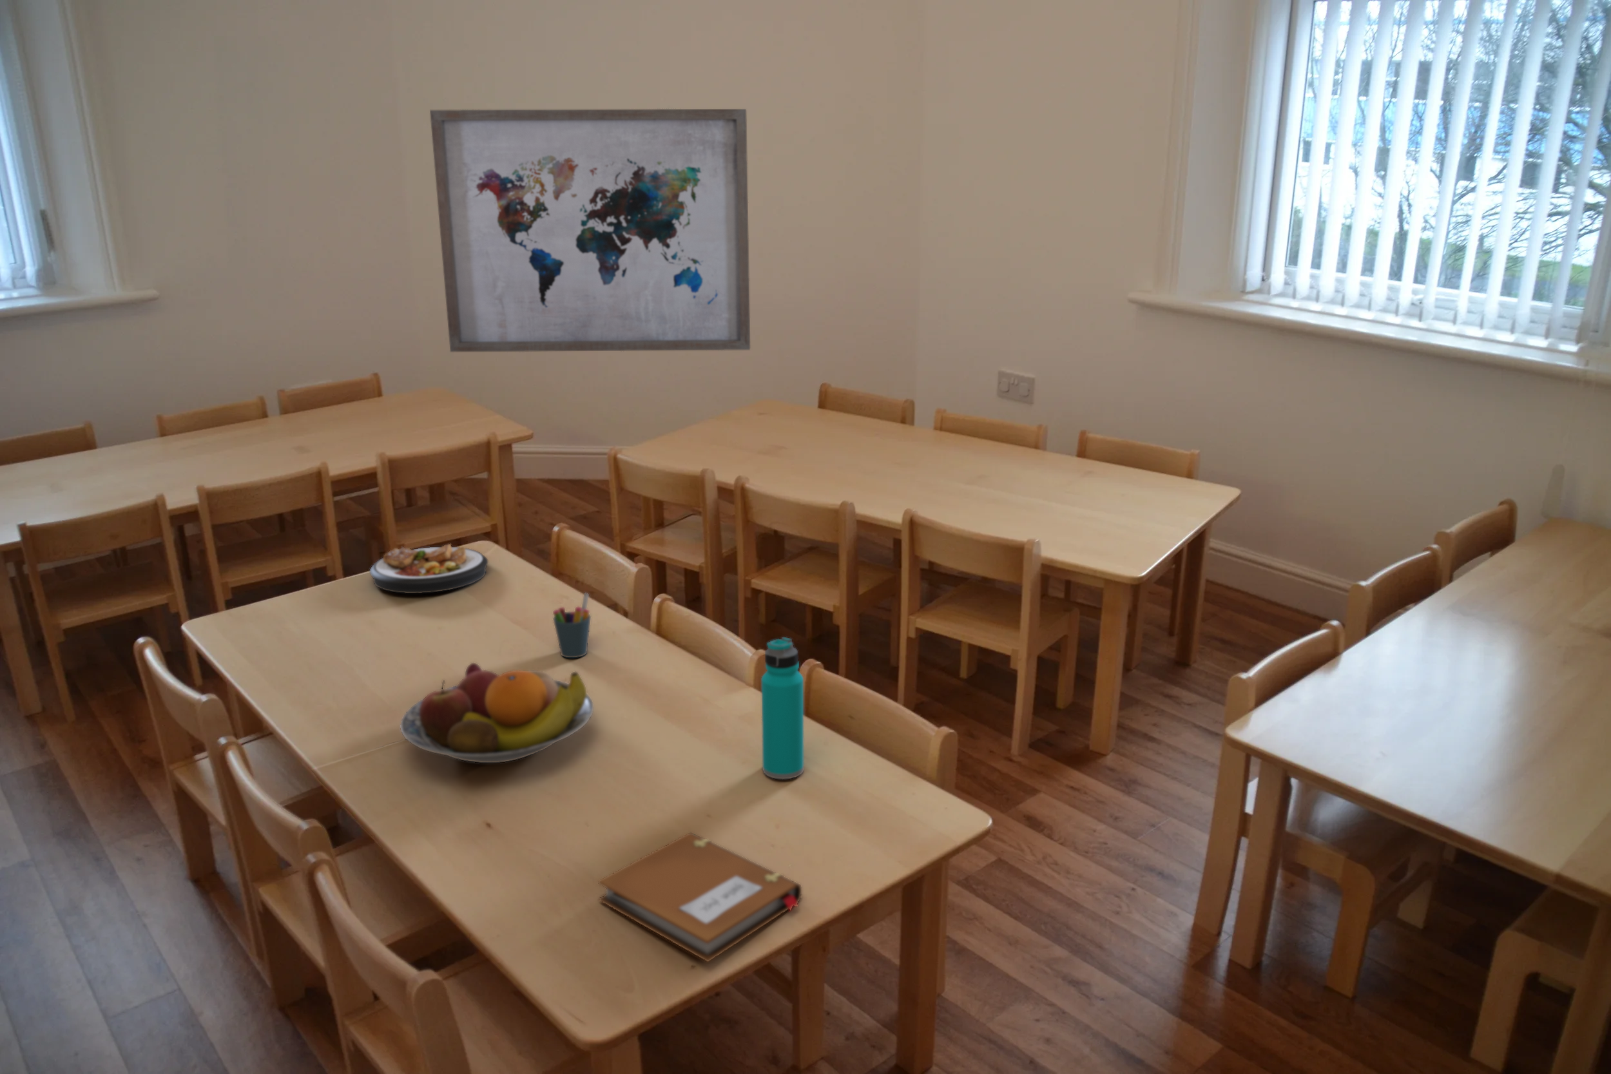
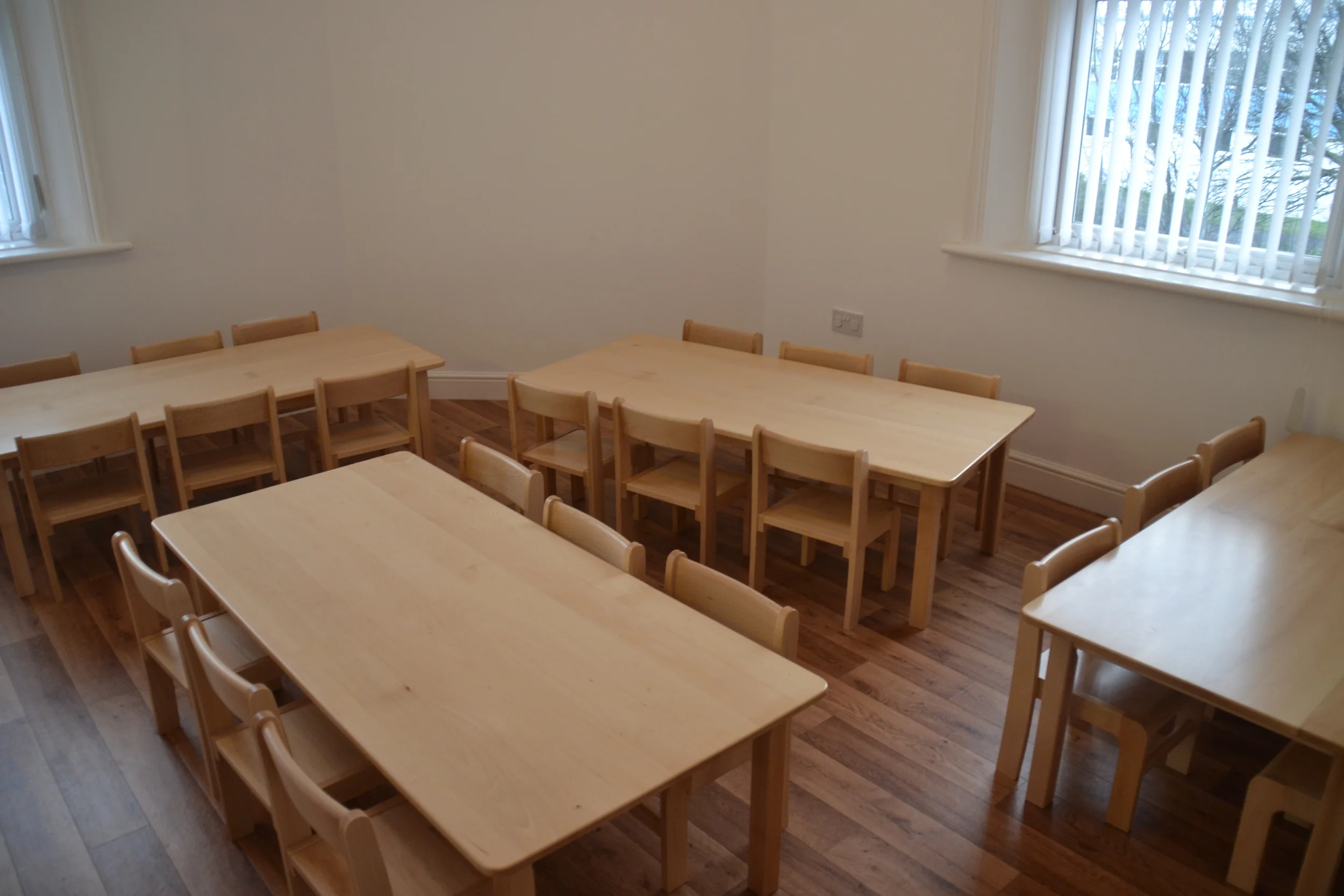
- plate (429, 565)
- notebook (704, 892)
- wall art (596, 233)
- water bottle (783, 706)
- pen holder (572, 626)
- fruit bowl (497, 706)
